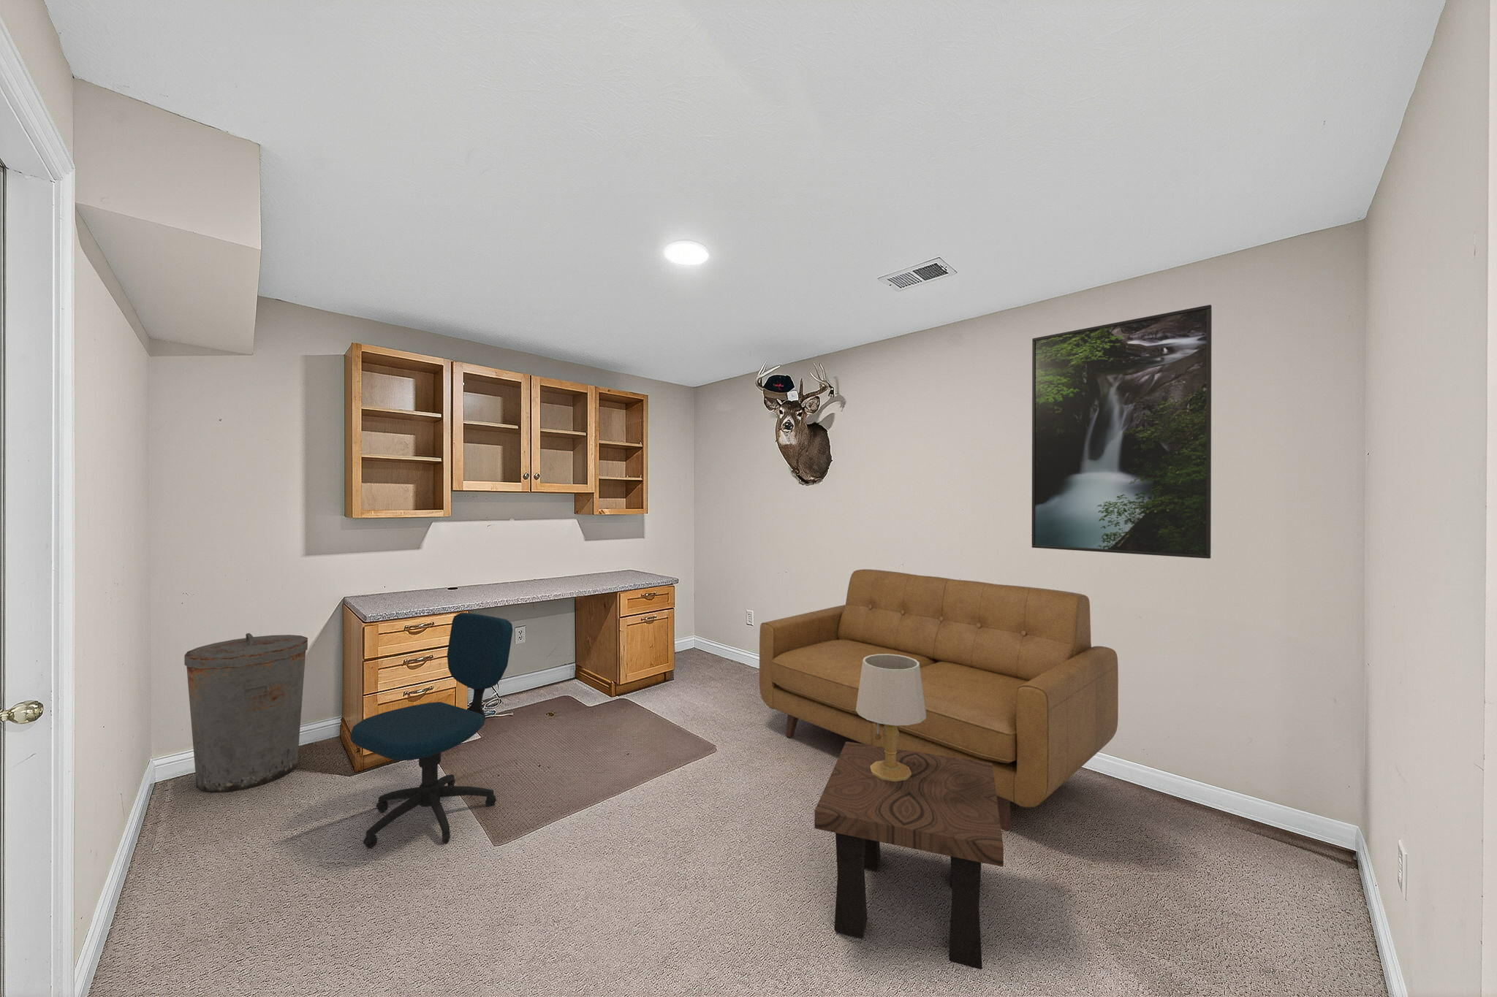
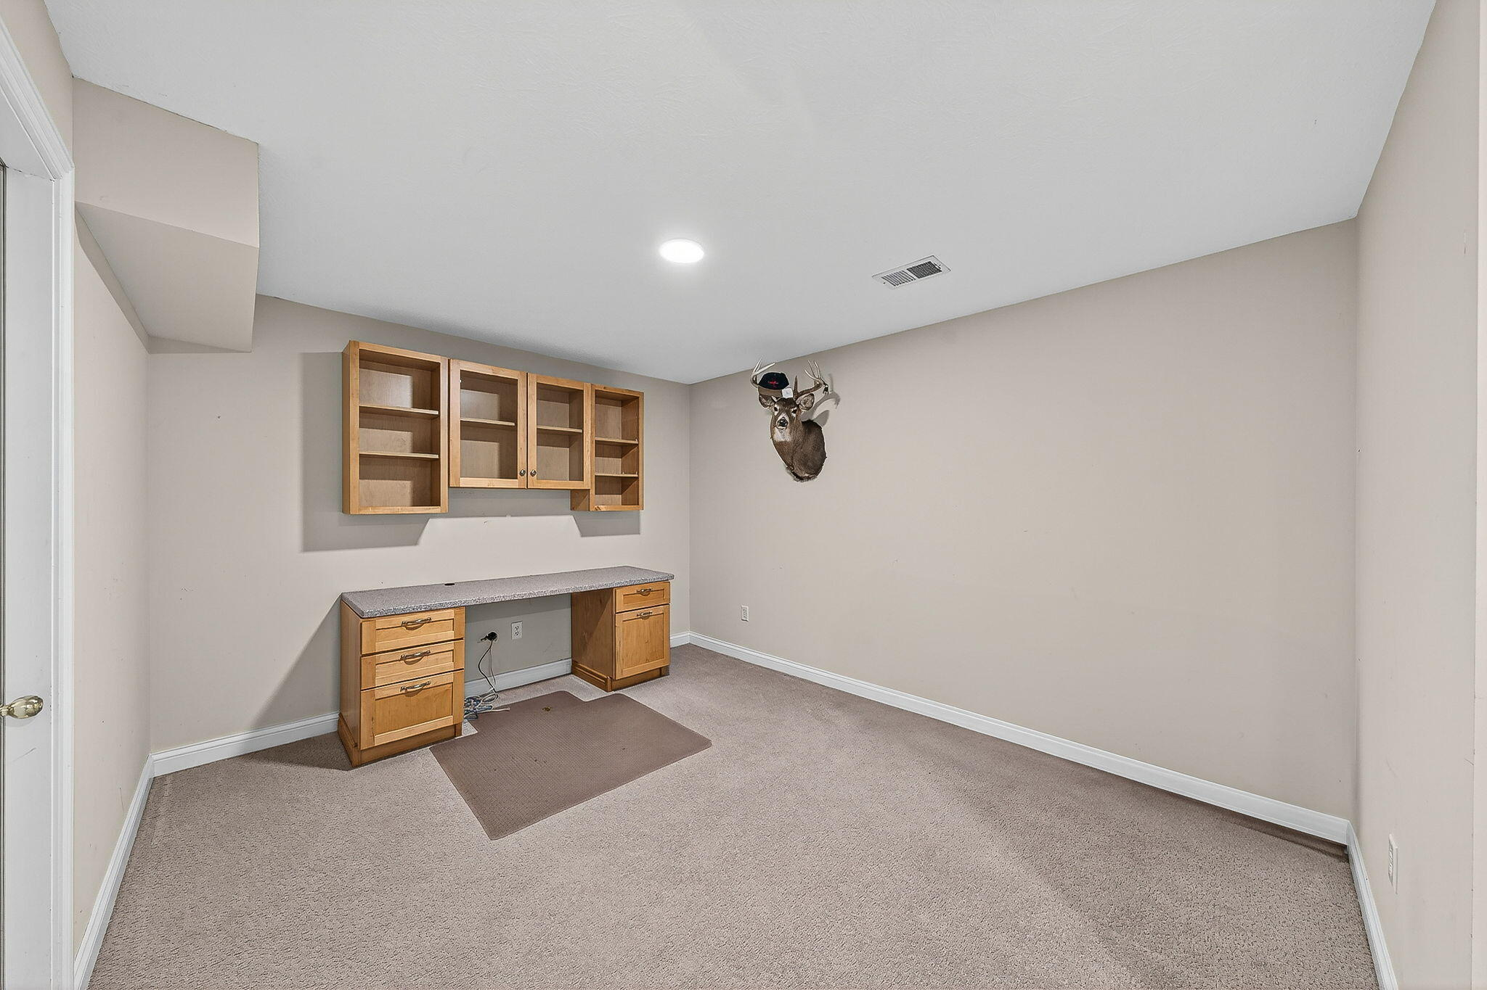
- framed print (1113, 437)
- sofa (920, 668)
- table lamp (890, 715)
- trash can (249, 703)
- office chair (432, 721)
- side table (910, 843)
